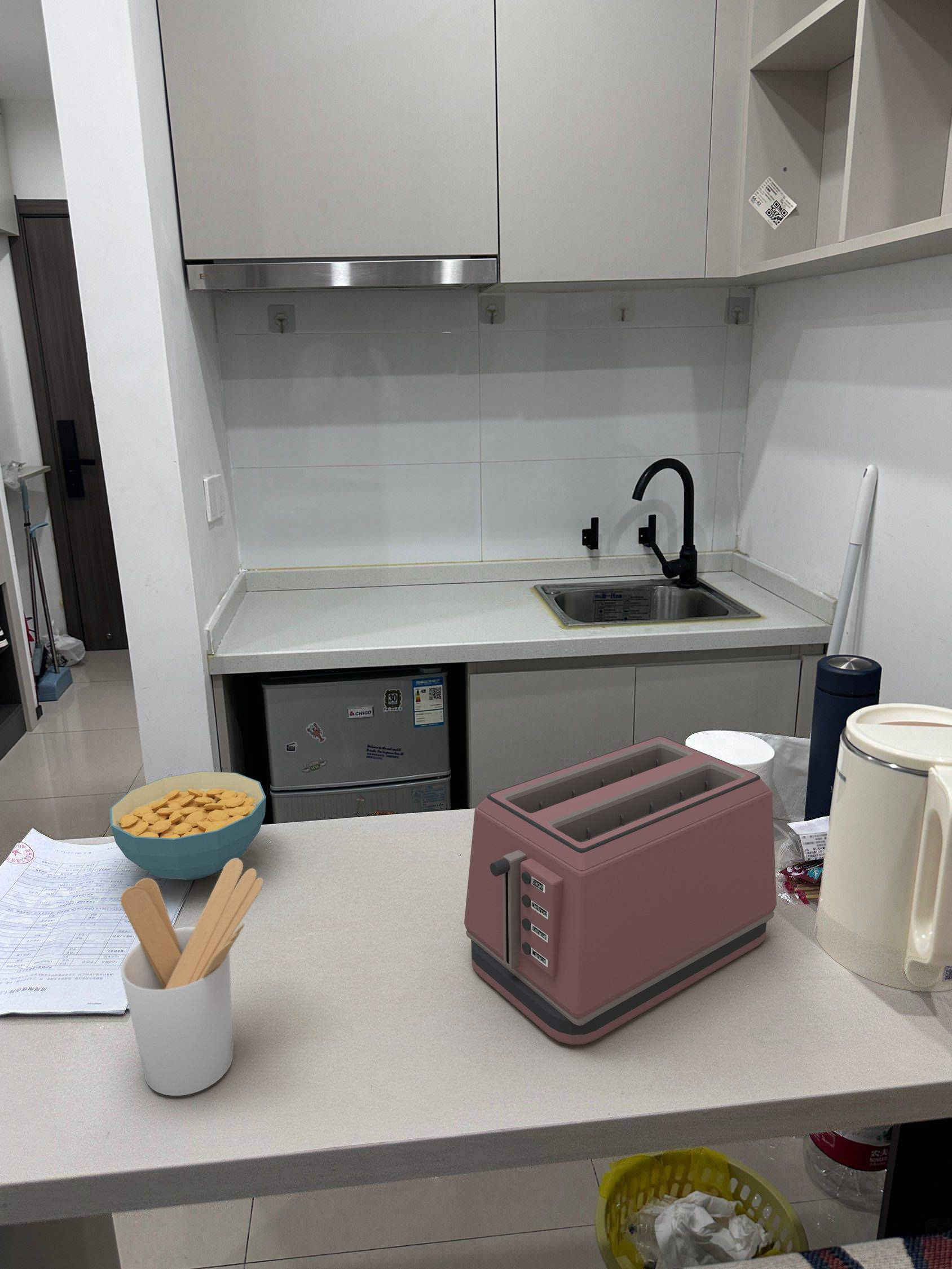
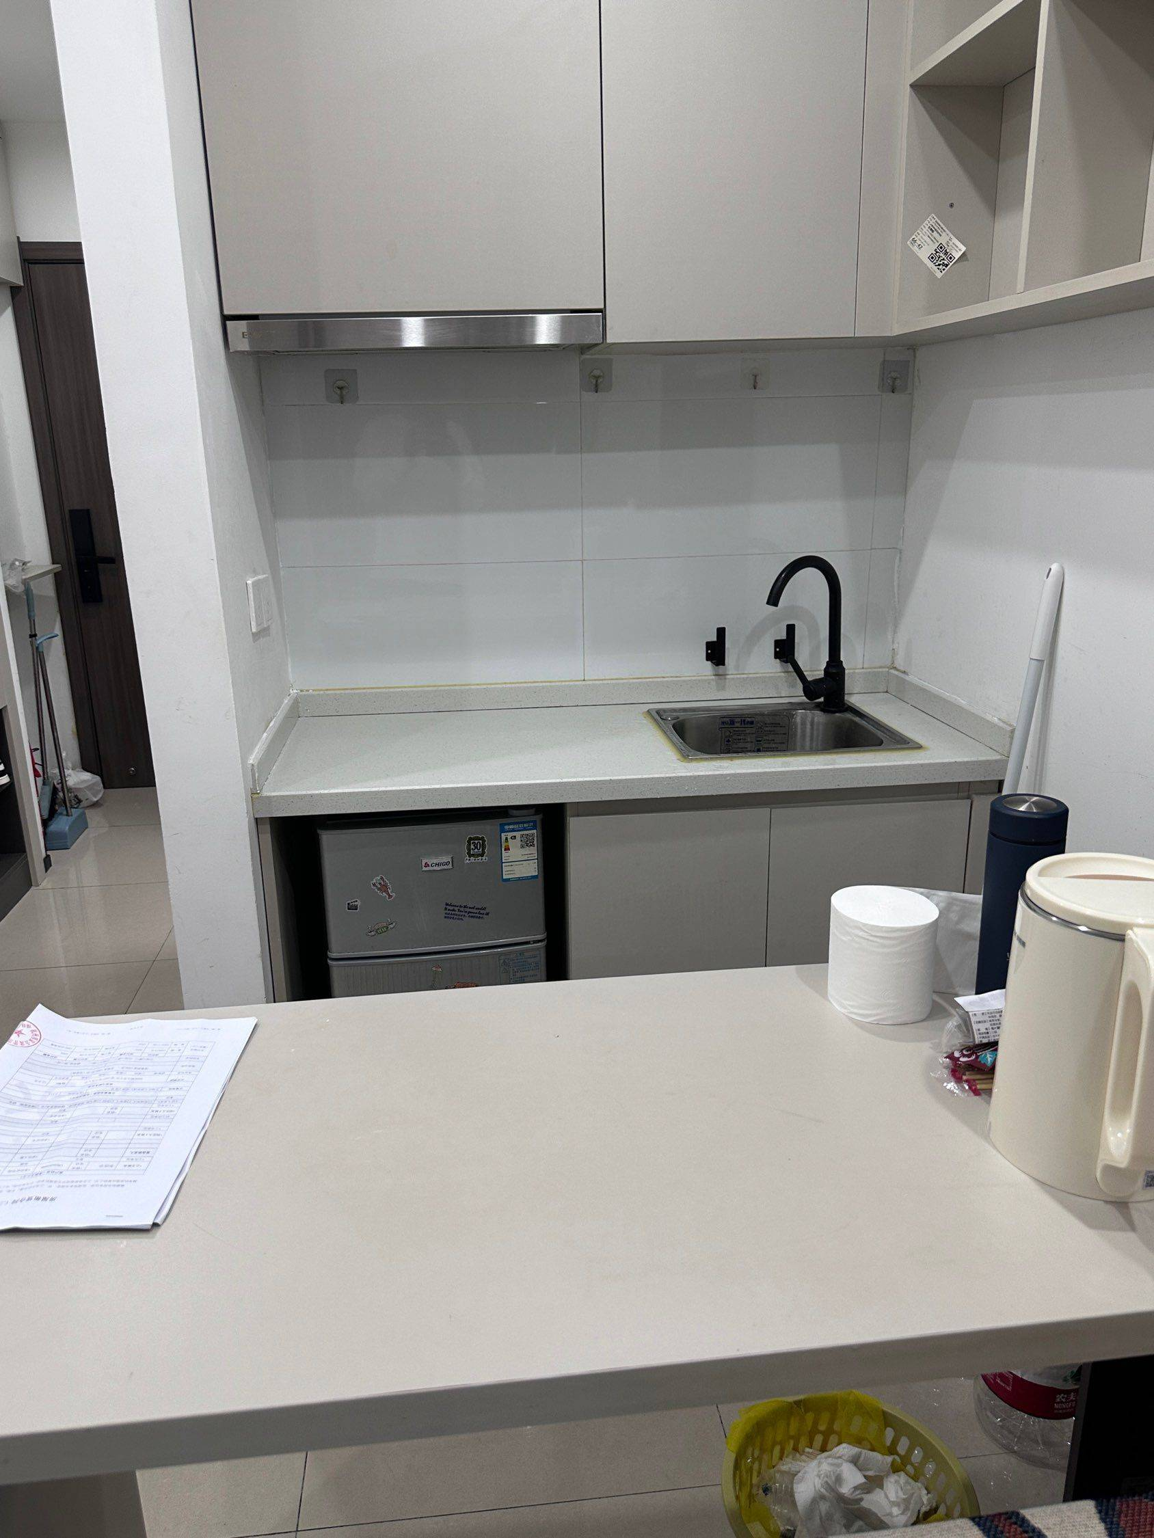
- cereal bowl (192, 835)
- utensil holder (202, 971)
- toaster (617, 871)
